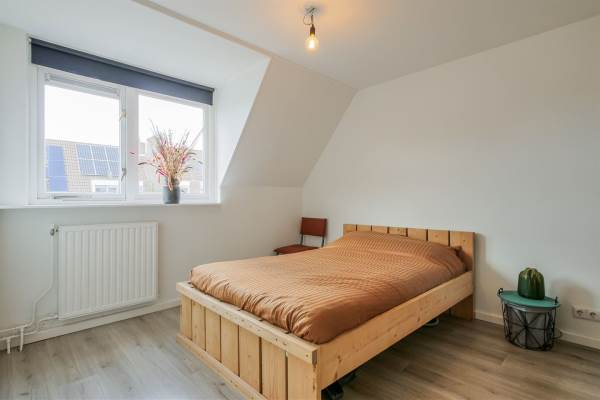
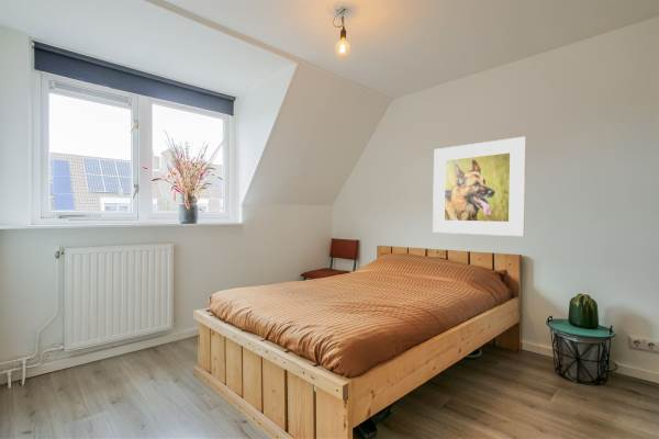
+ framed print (474, 189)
